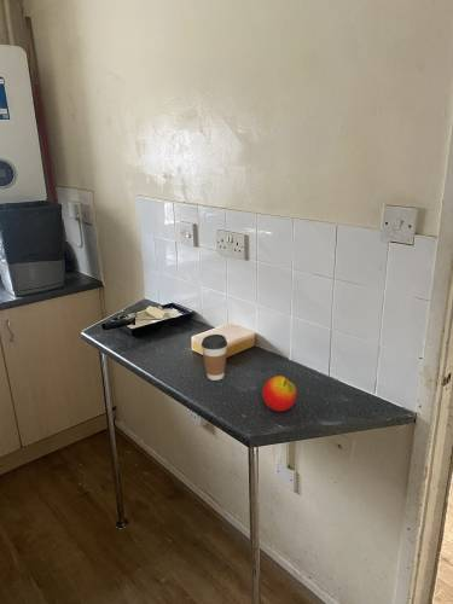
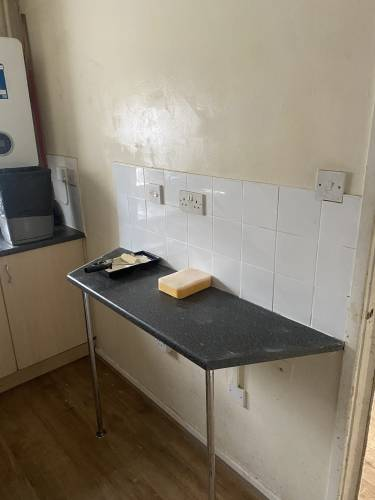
- coffee cup (214, 358)
- apple (279, 393)
